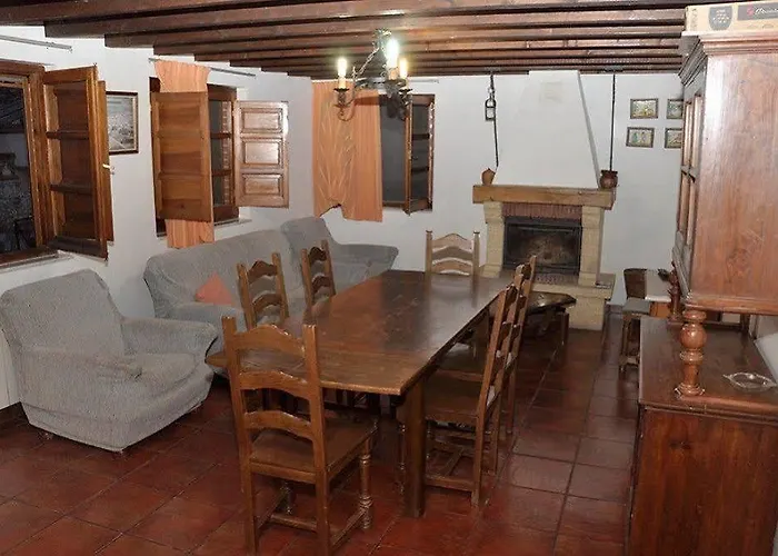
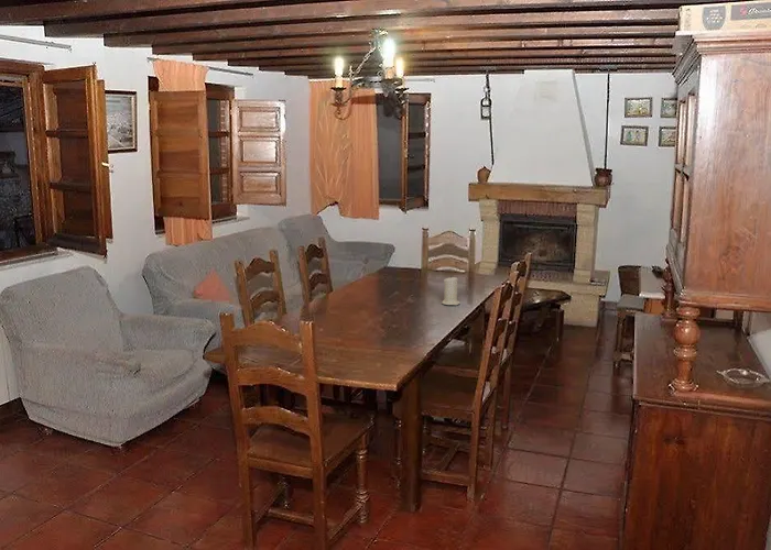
+ candle (450, 289)
